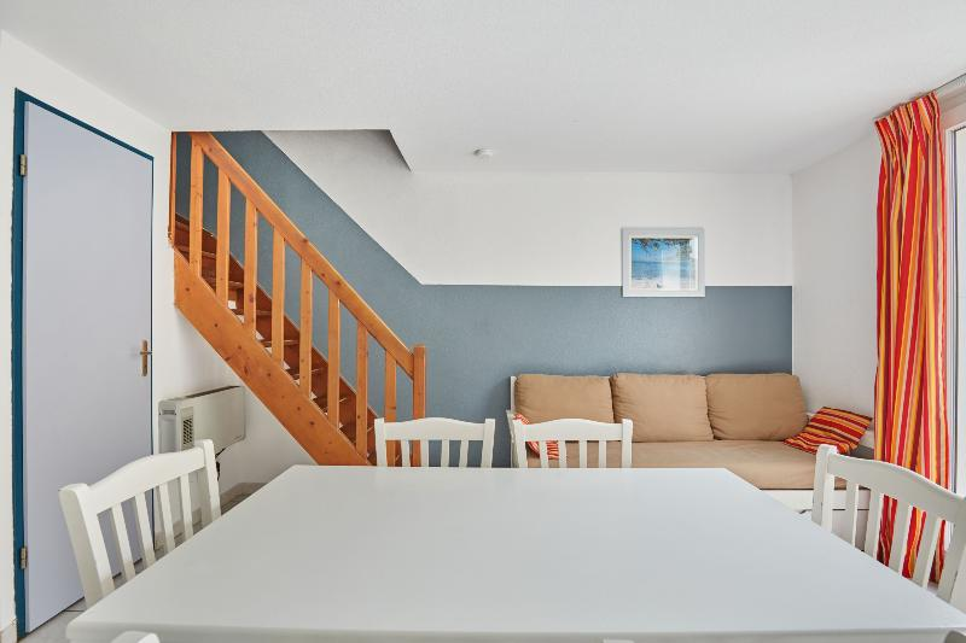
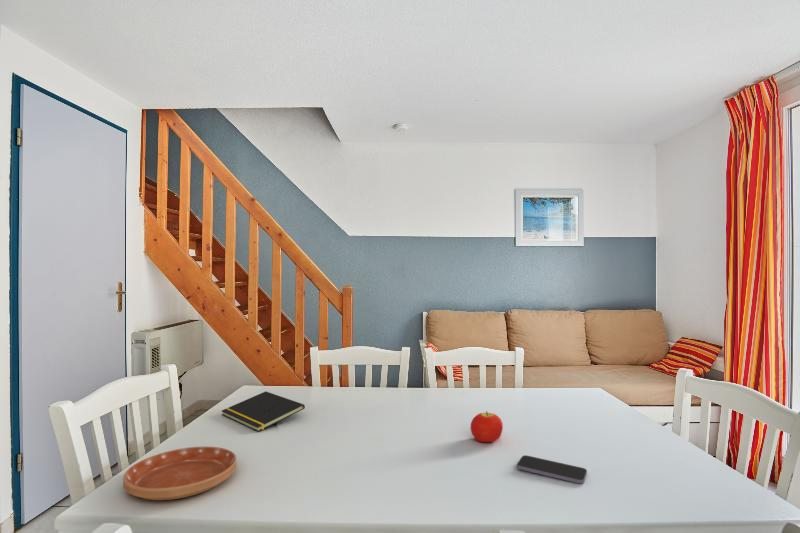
+ smartphone (551, 468)
+ fruit (486, 425)
+ notepad (262, 409)
+ saucer (182, 472)
